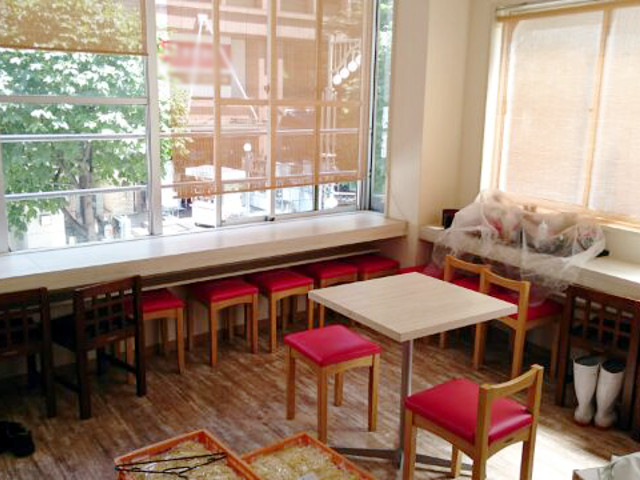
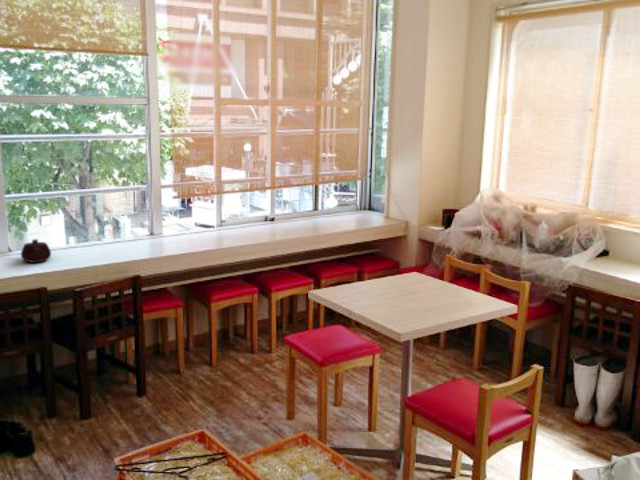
+ teapot (35, 249)
